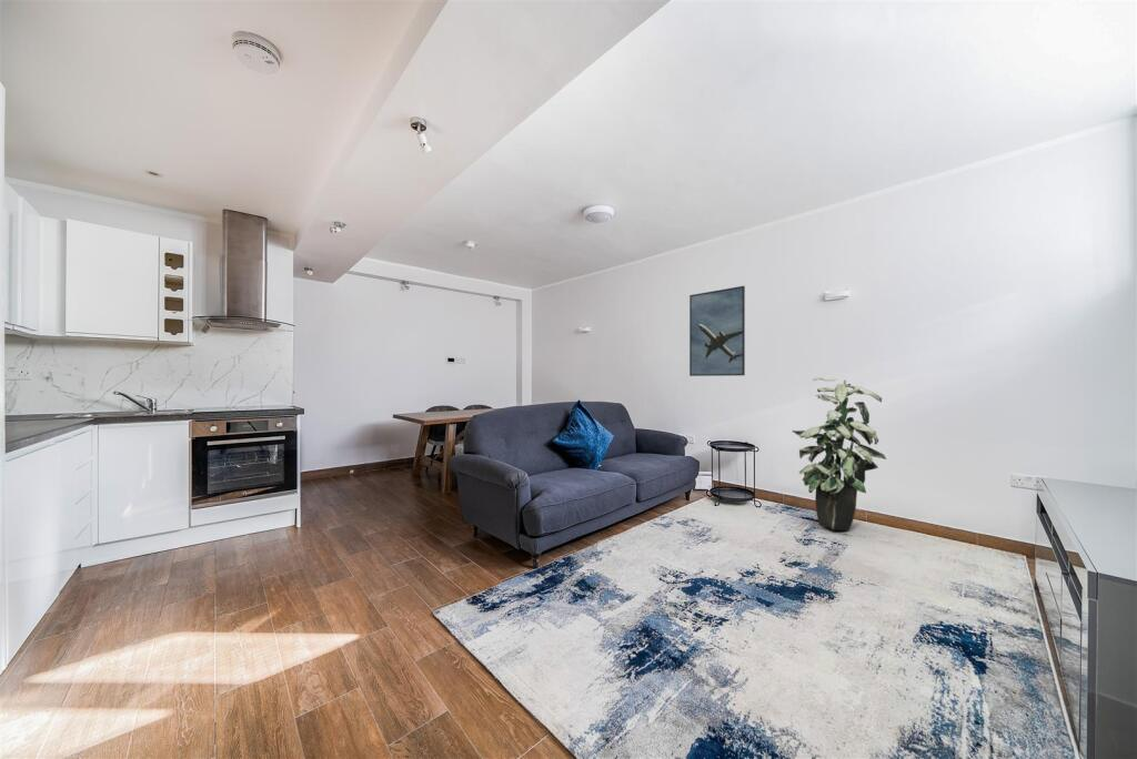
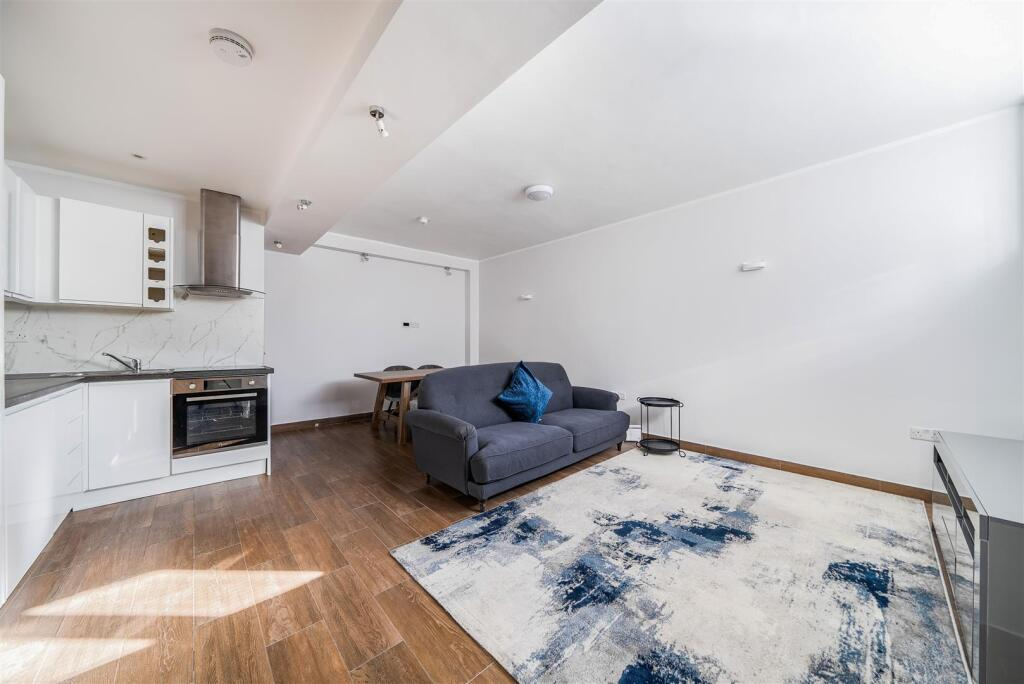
- indoor plant (834, 451)
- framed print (715, 333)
